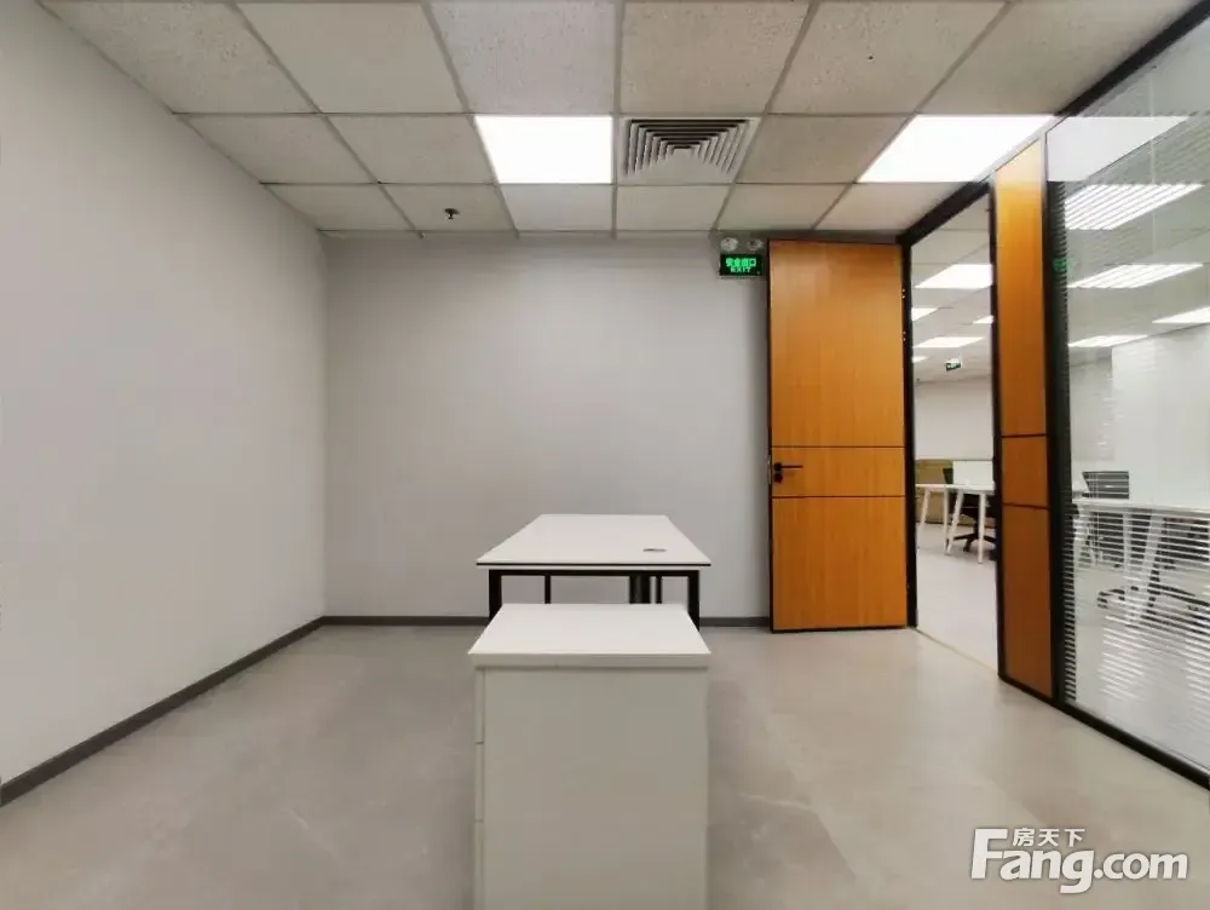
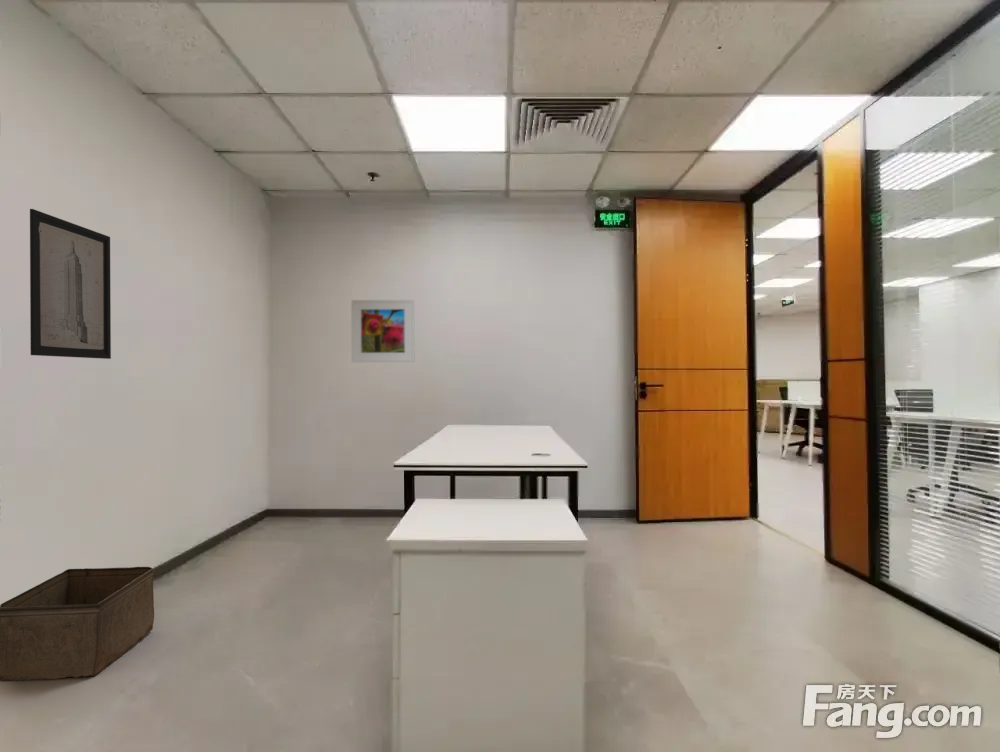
+ storage bin (81, 619)
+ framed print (383, 331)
+ wall art (74, 290)
